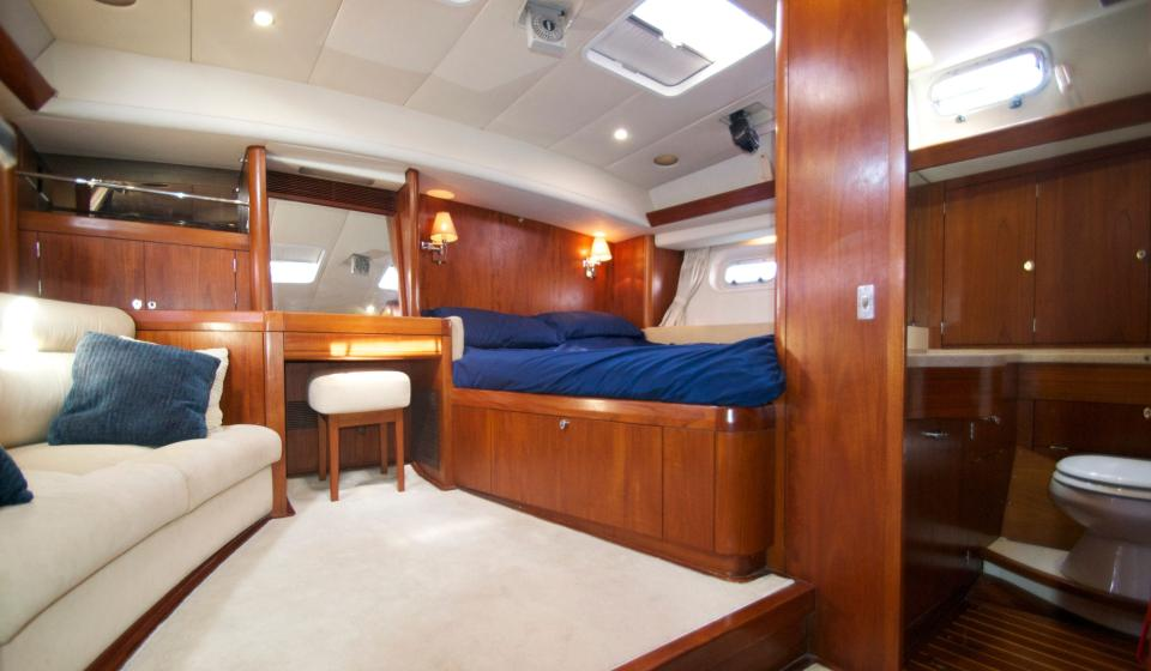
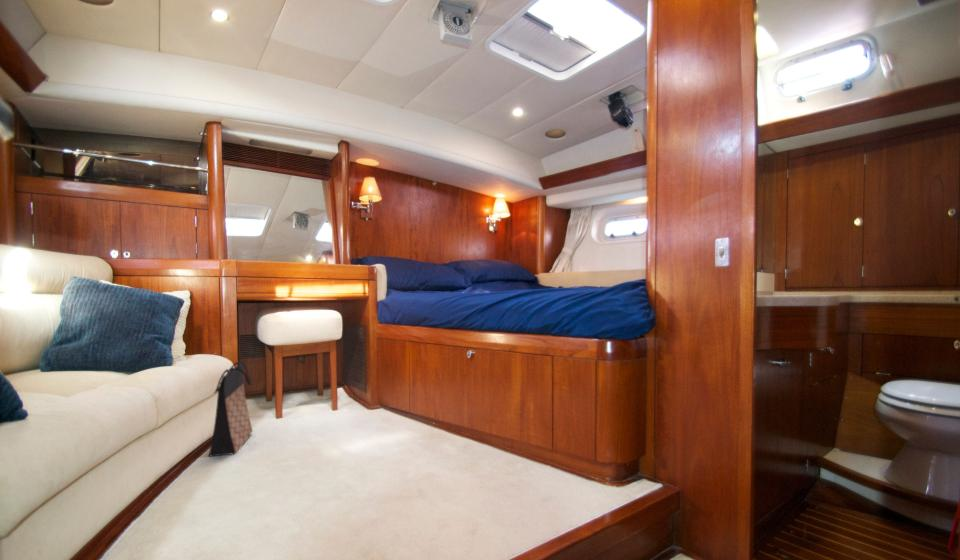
+ bag (233, 403)
